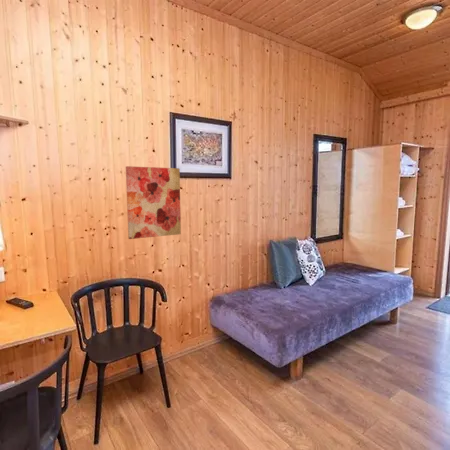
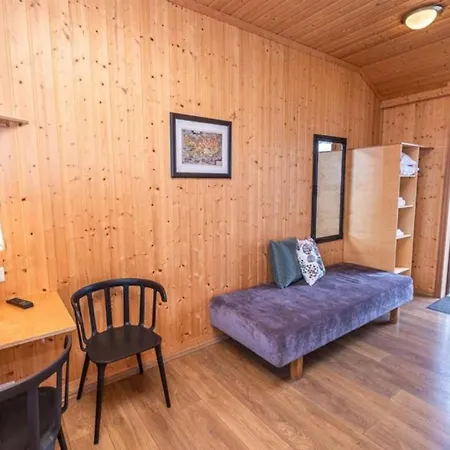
- wall art (154, 202)
